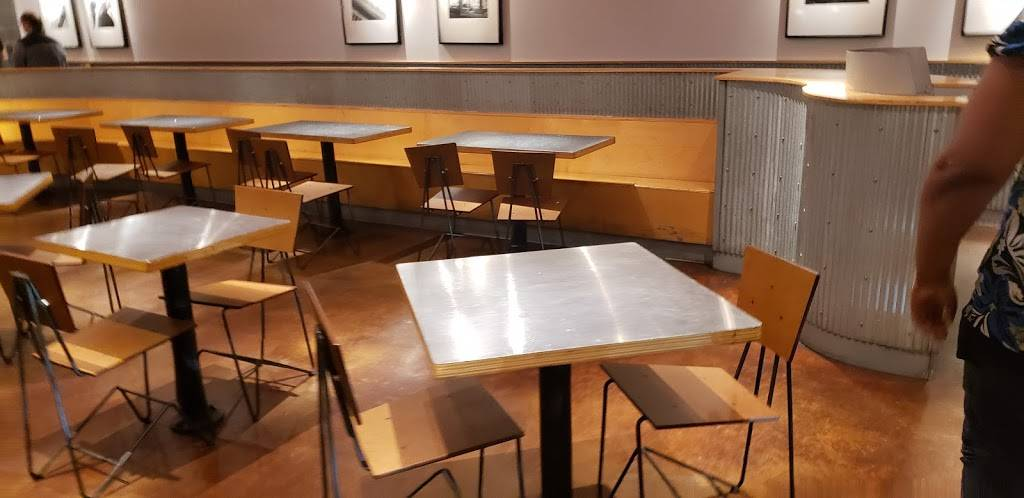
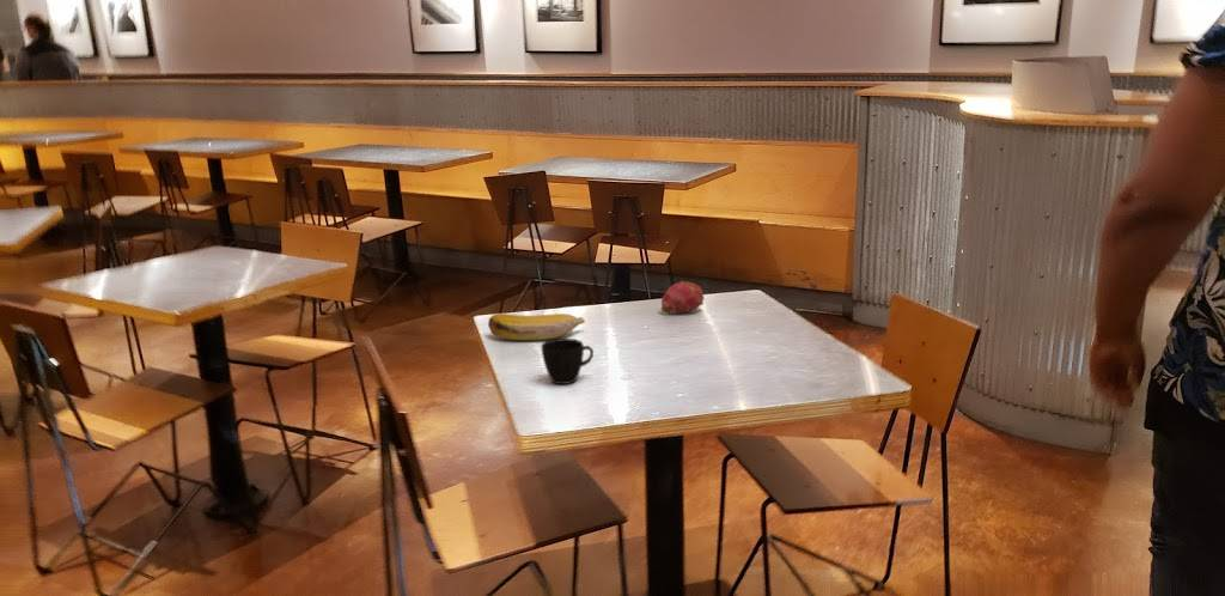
+ cup (565, 363)
+ fruit (682, 296)
+ banana (535, 322)
